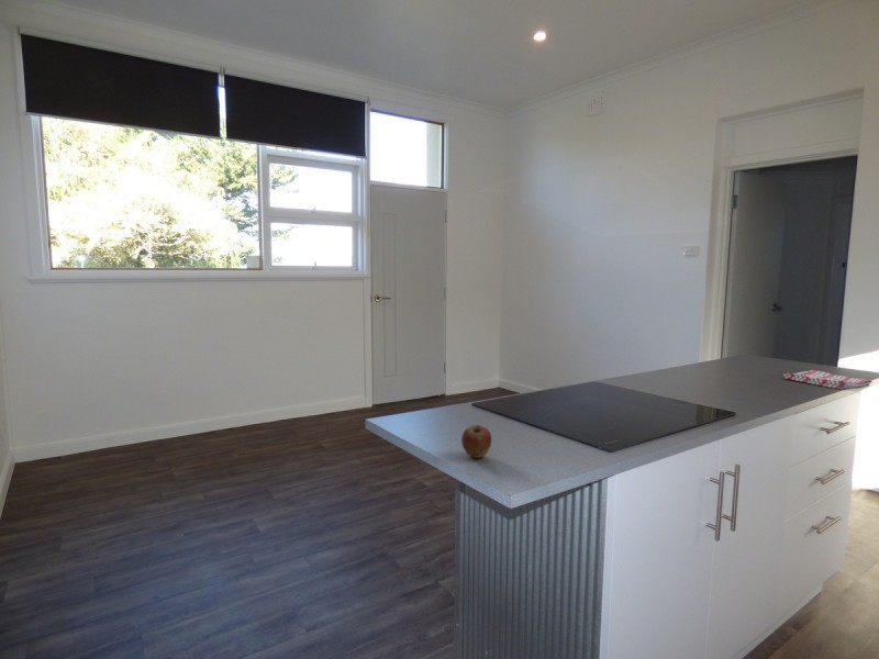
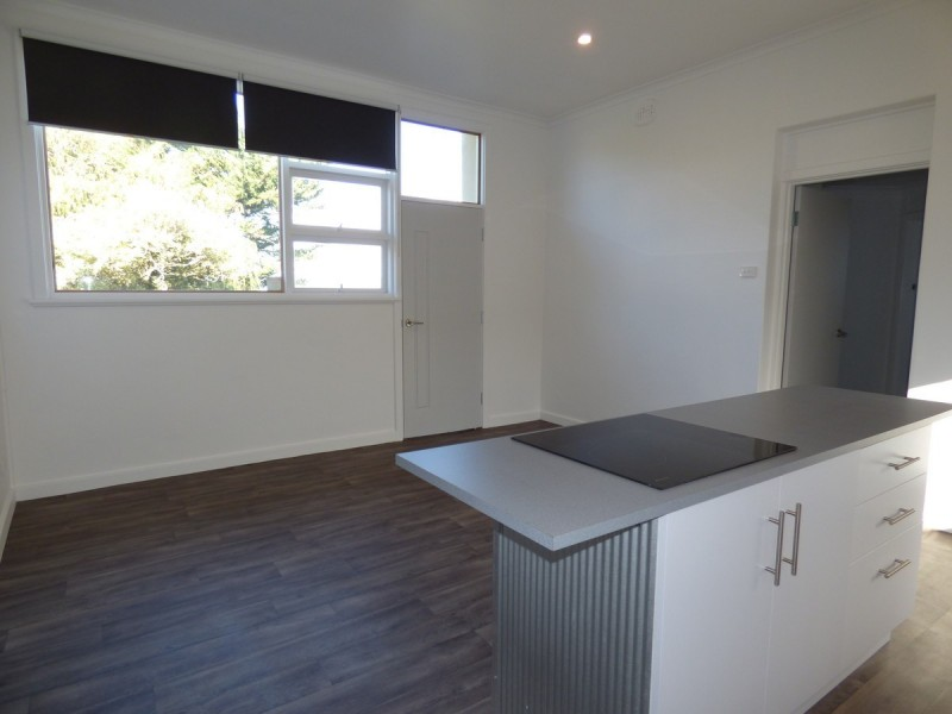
- dish towel (825, 378)
- fruit (476, 439)
